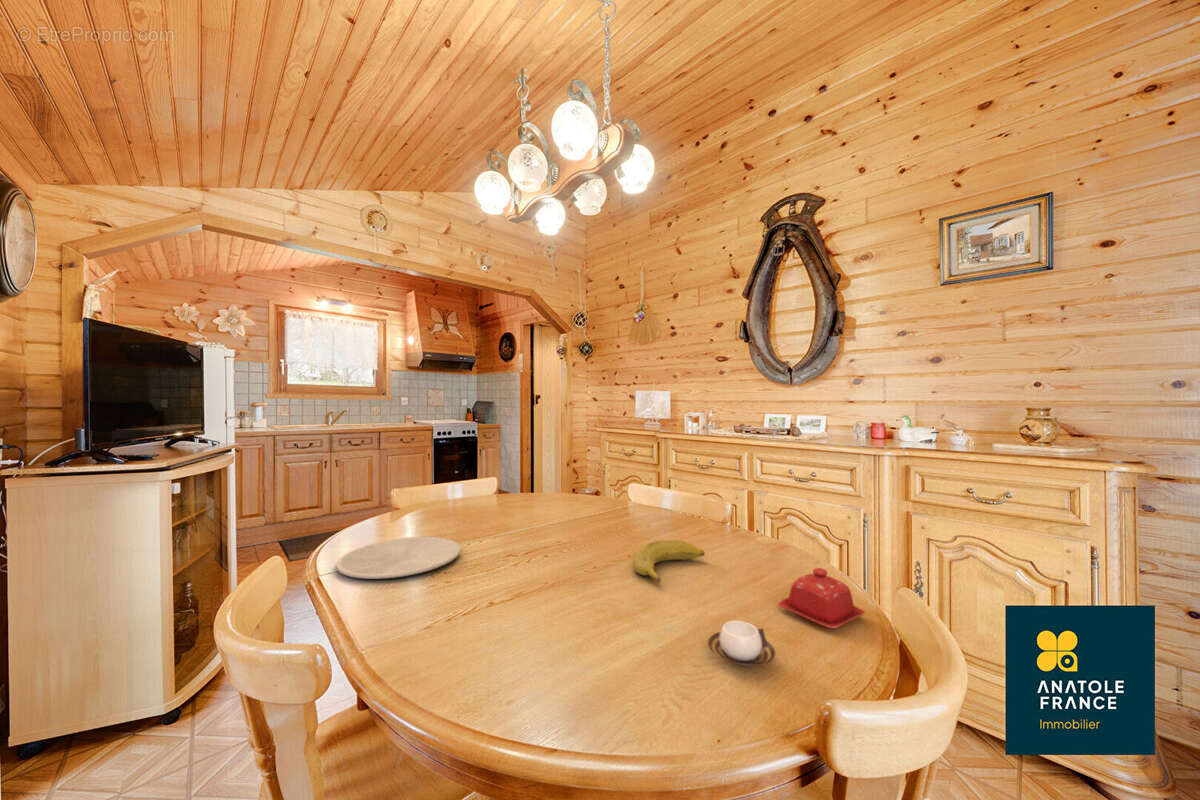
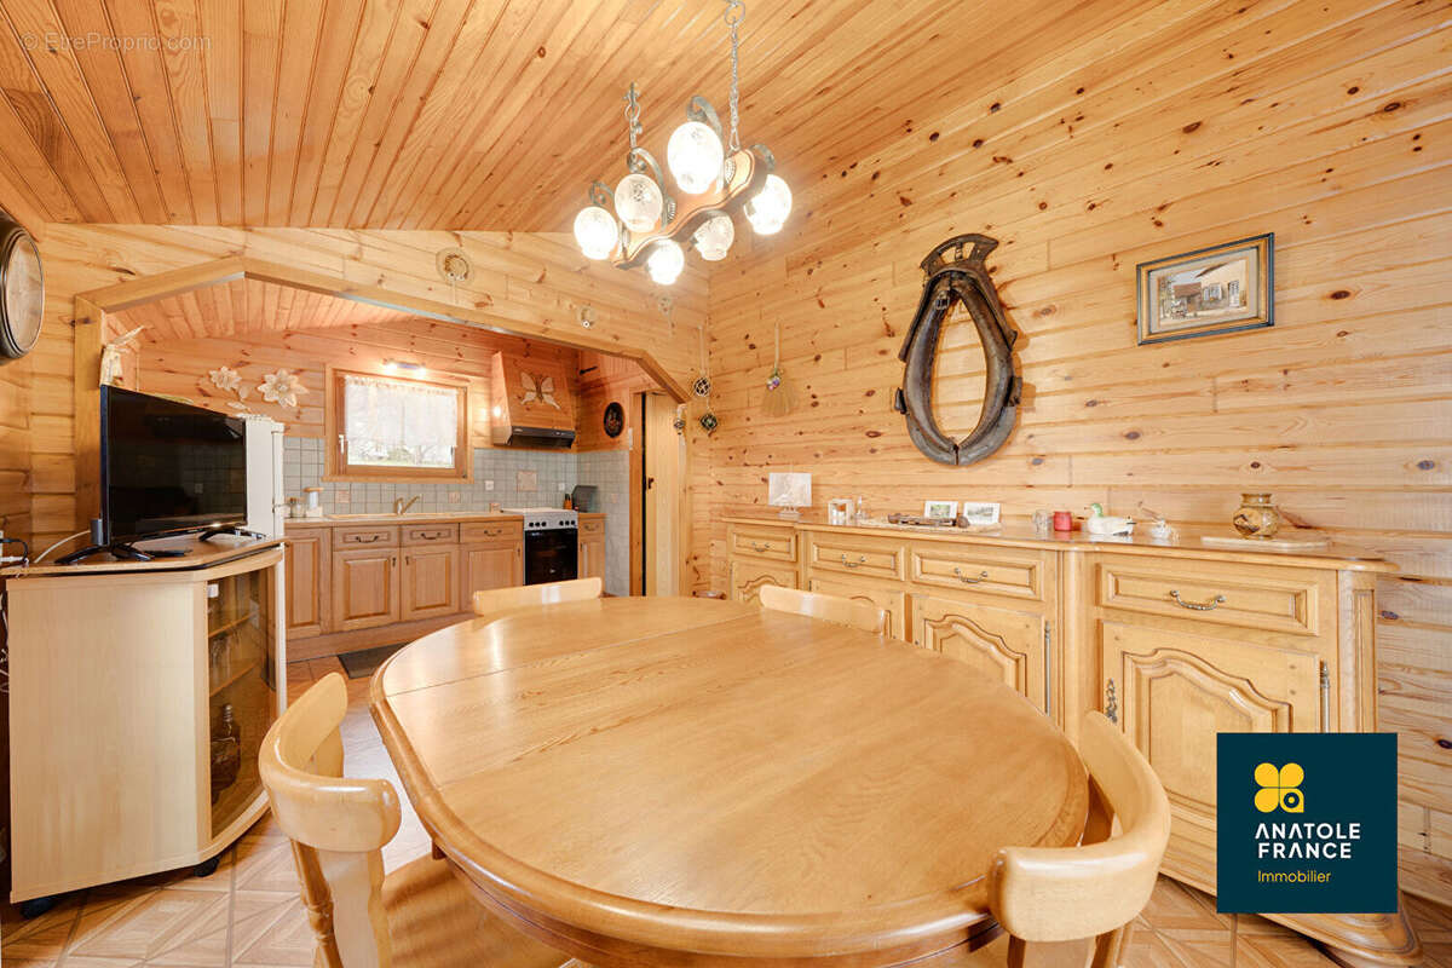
- fruit (674, 558)
- butter dish (820, 591)
- plate (401, 556)
- cup (740, 643)
